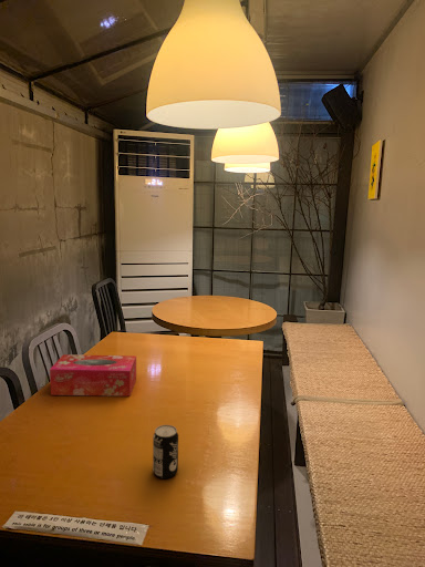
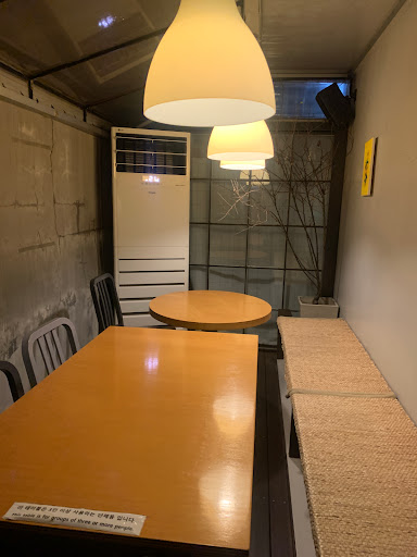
- tissue box (95, 374)
- beverage can (165, 451)
